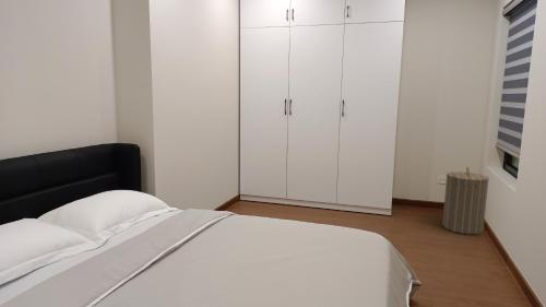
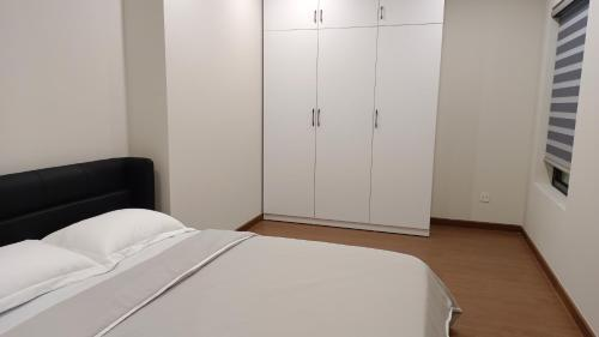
- laundry hamper (465, 198)
